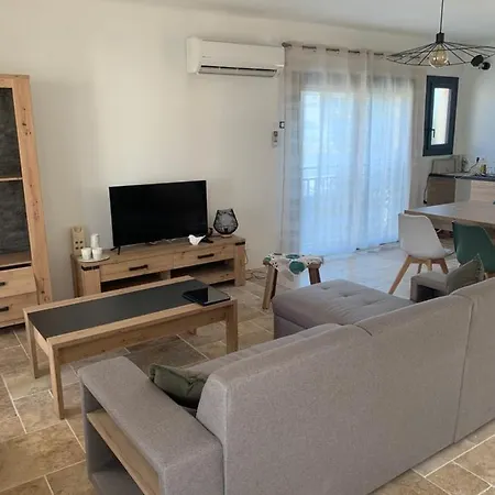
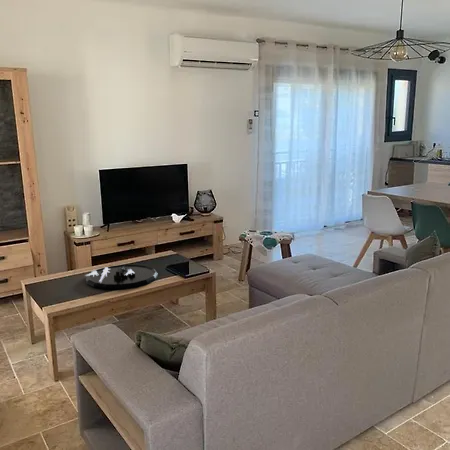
+ decorative tray (121, 269)
